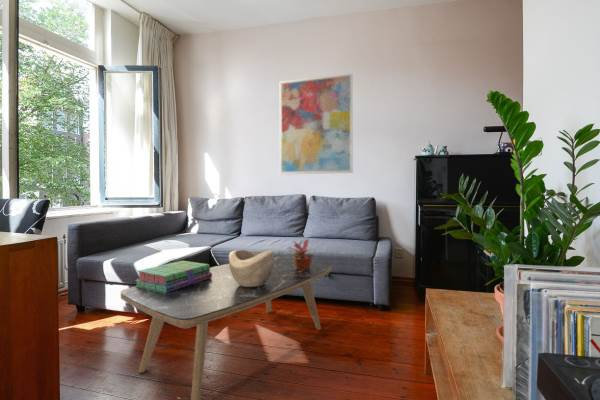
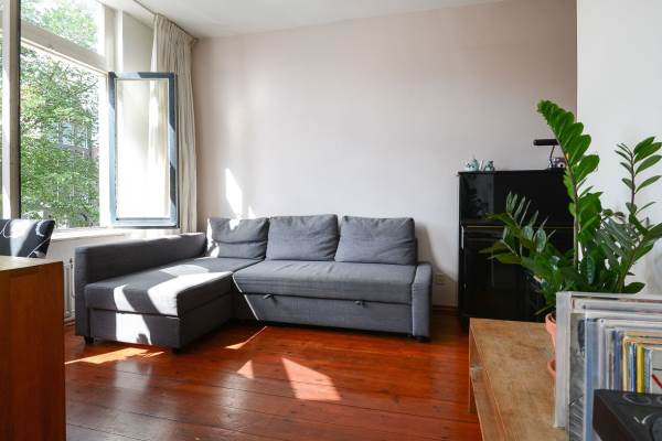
- coffee table (241, 310)
- stack of books (175, 274)
- wall art (315, 126)
- decorative bowl (251, 267)
- potted plant (302, 252)
